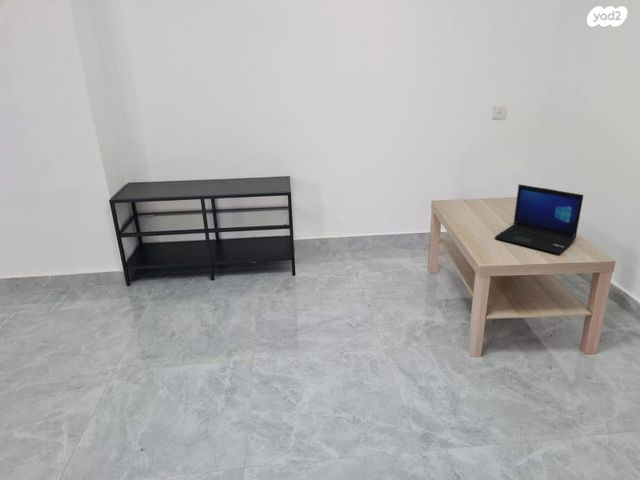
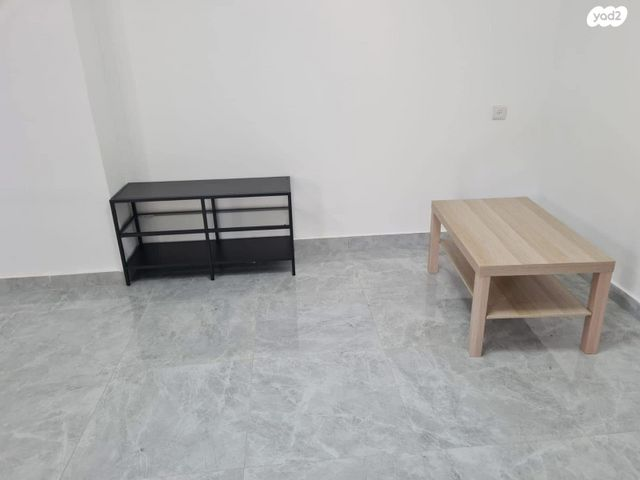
- laptop (537, 217)
